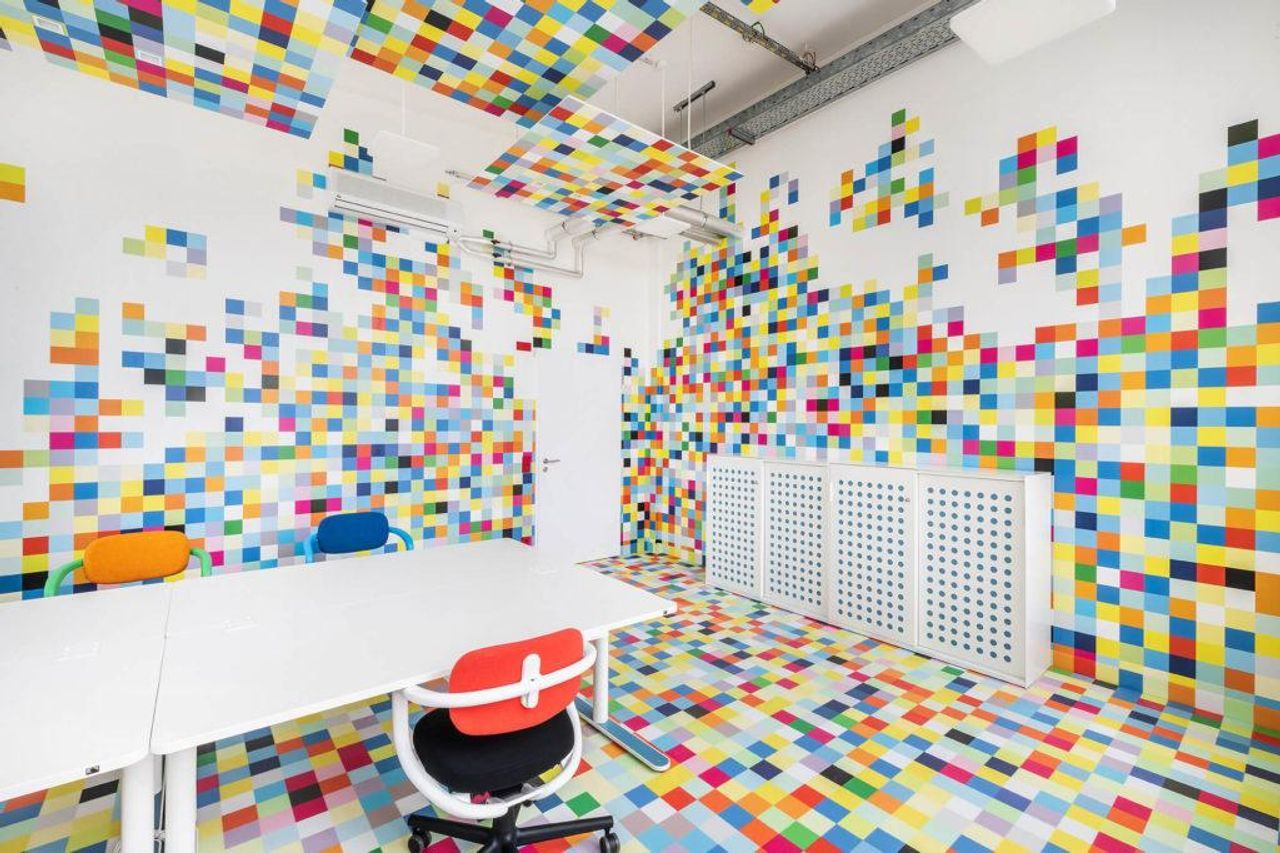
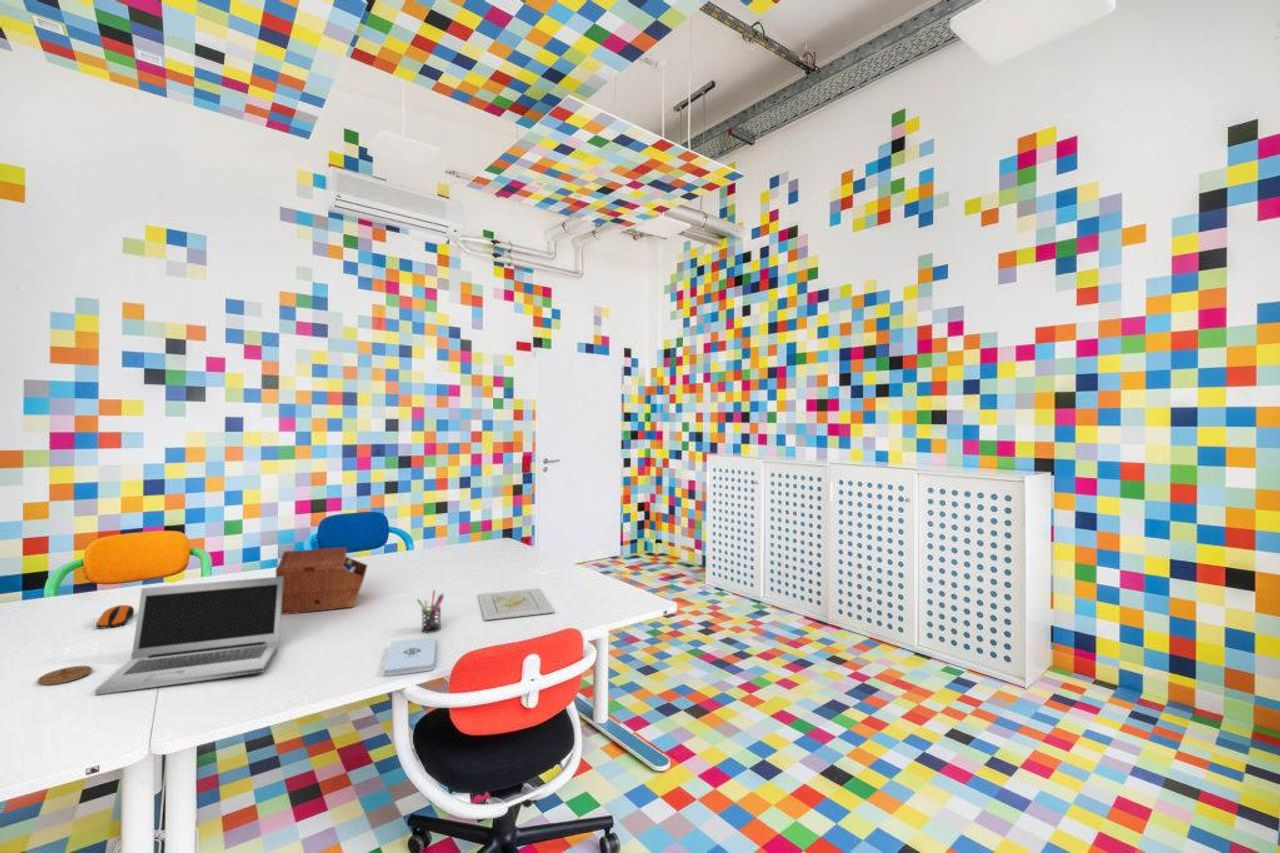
+ computer mouse (116, 614)
+ picture frame (514, 602)
+ sewing box (324, 578)
+ coaster (65, 674)
+ laptop (200, 629)
+ notepad (411, 655)
+ pen holder (429, 611)
